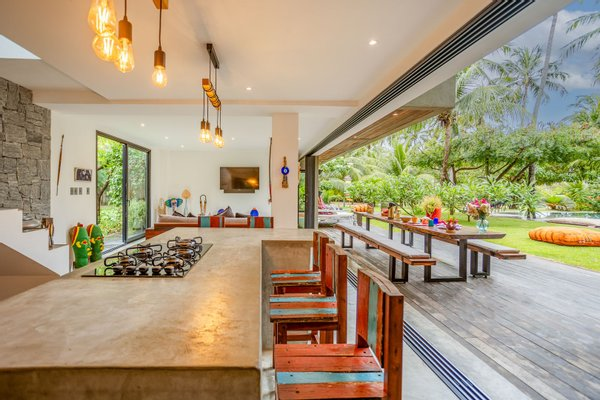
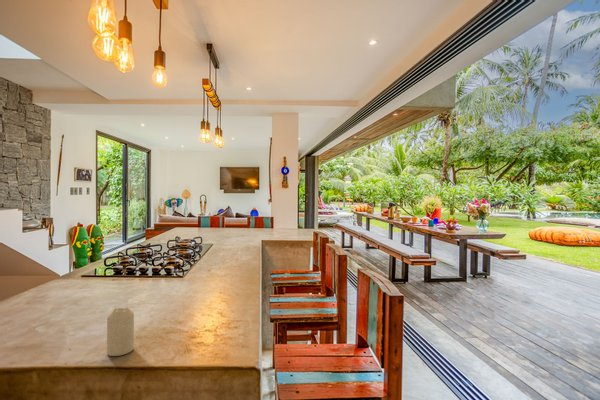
+ candle (120, 329)
